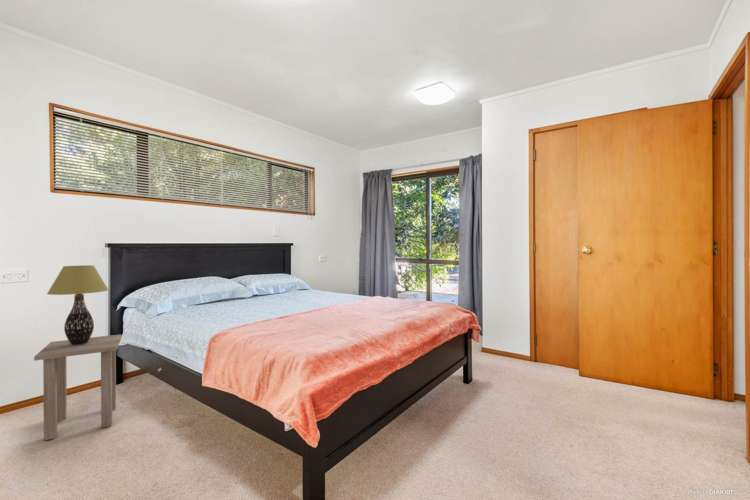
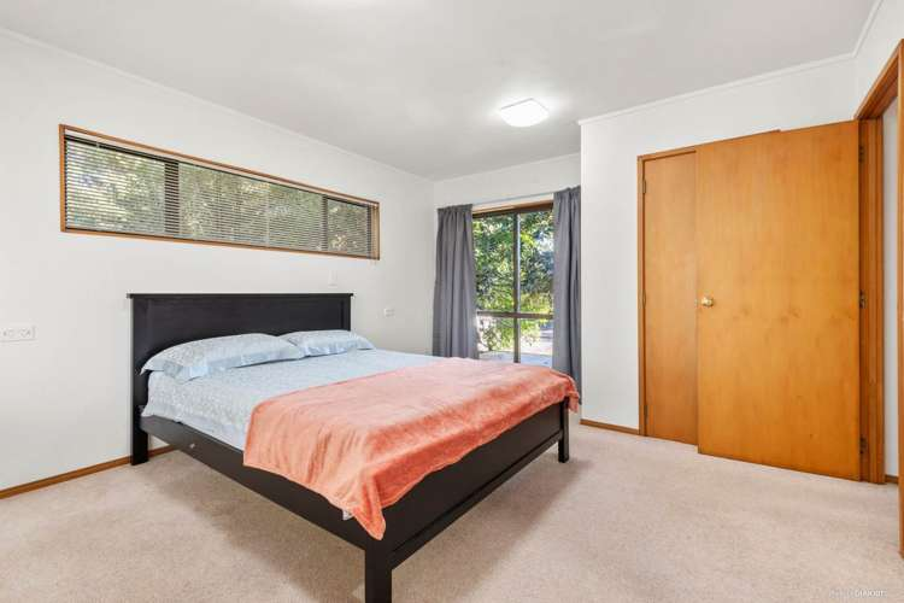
- table lamp (79, 304)
- side table (66, 383)
